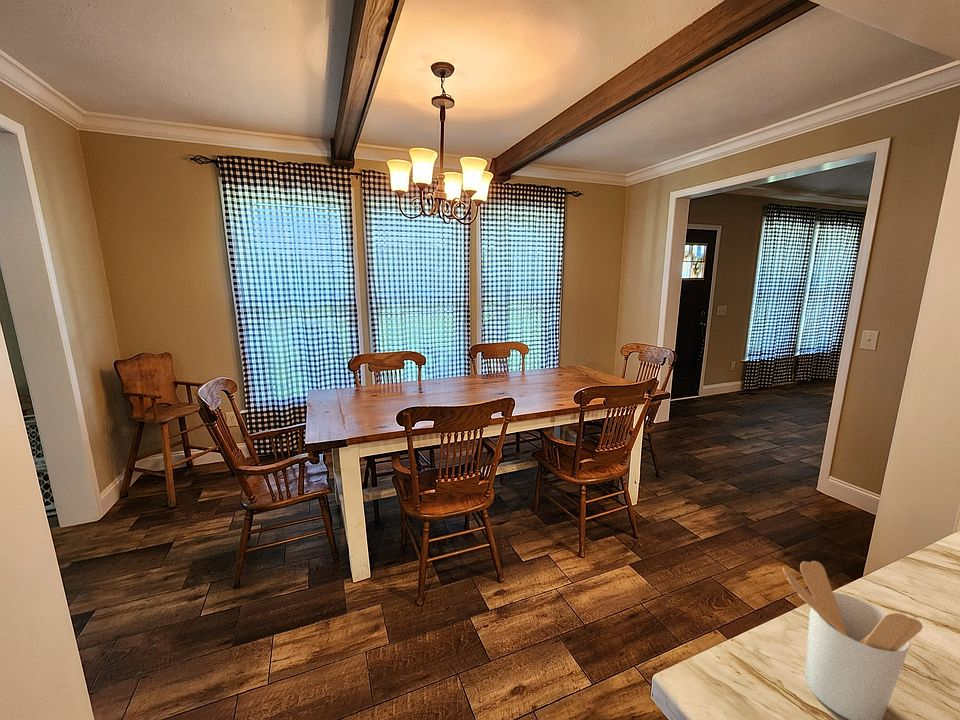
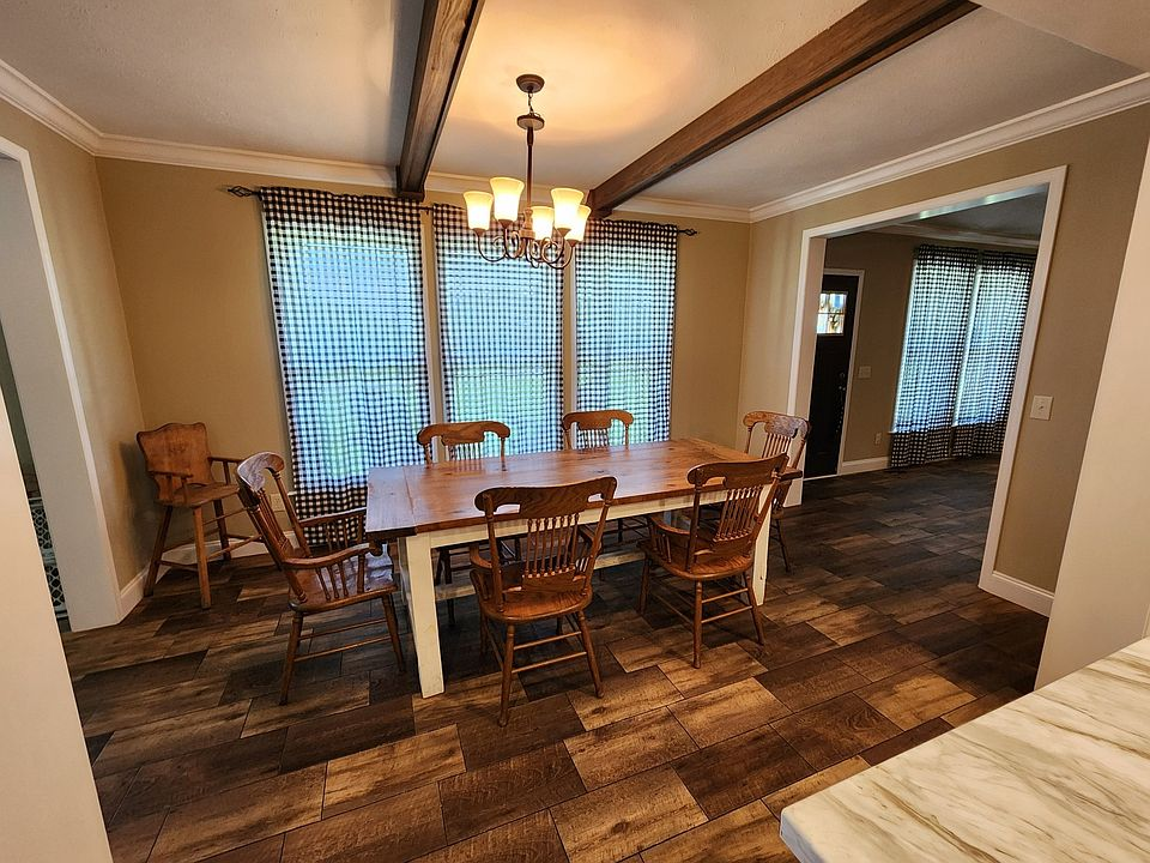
- utensil holder (834, 637)
